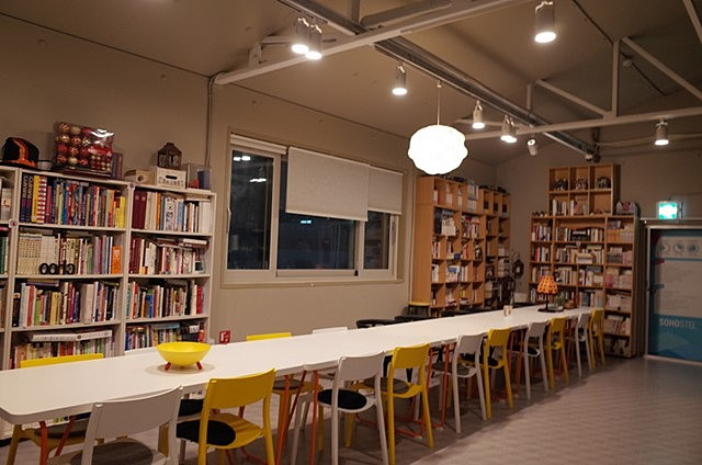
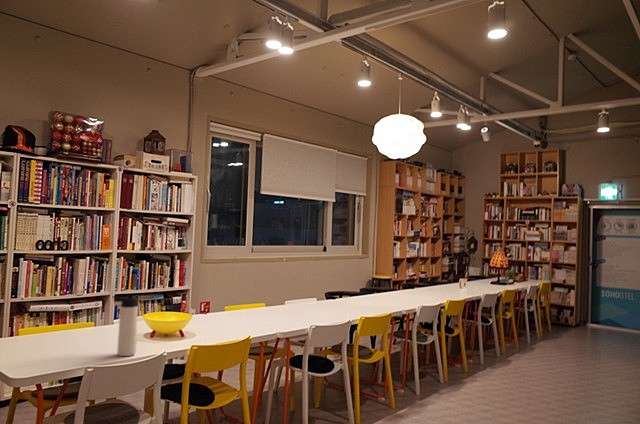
+ thermos bottle (124, 325)
